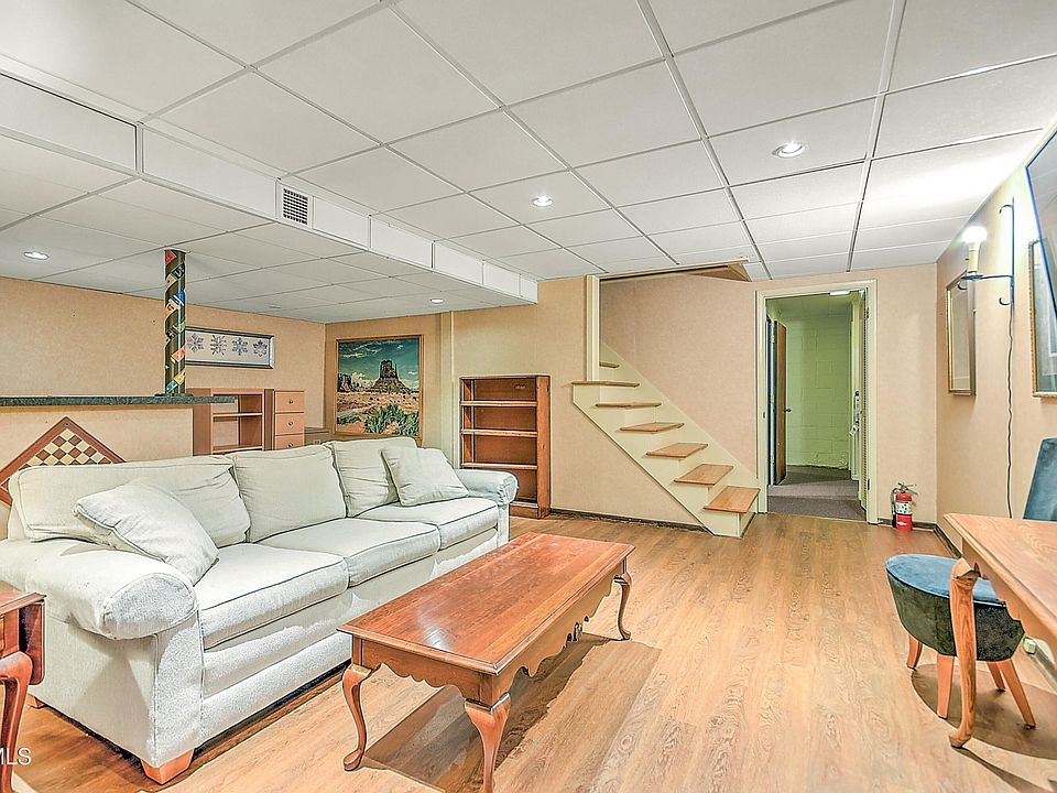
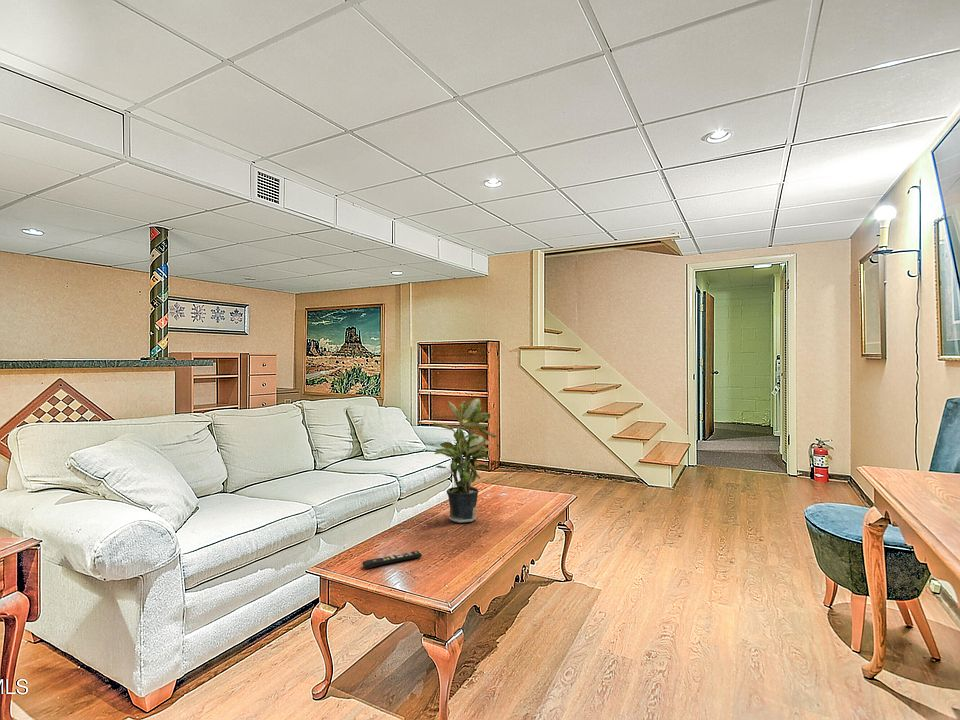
+ remote control (392, 559)
+ potted plant (466, 458)
